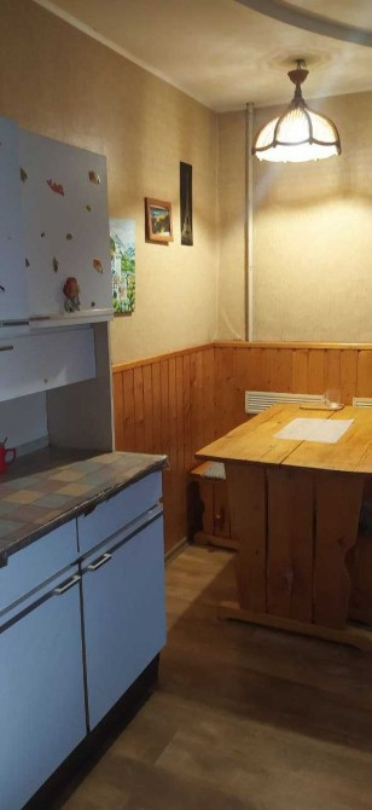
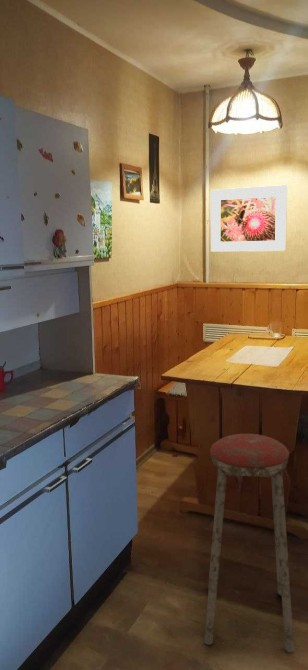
+ music stool (274, 530)
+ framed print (247, 219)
